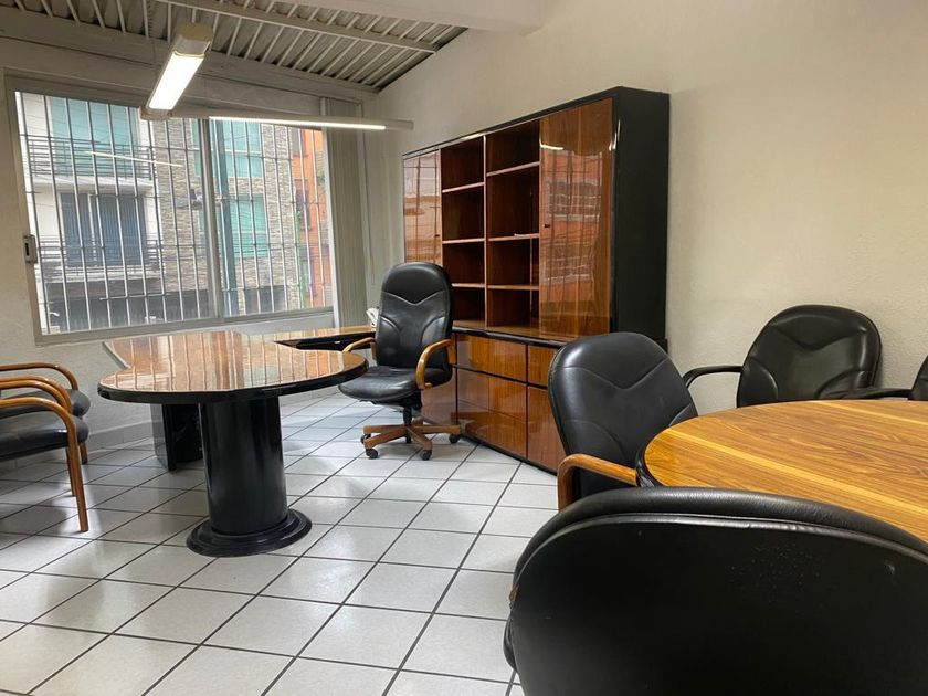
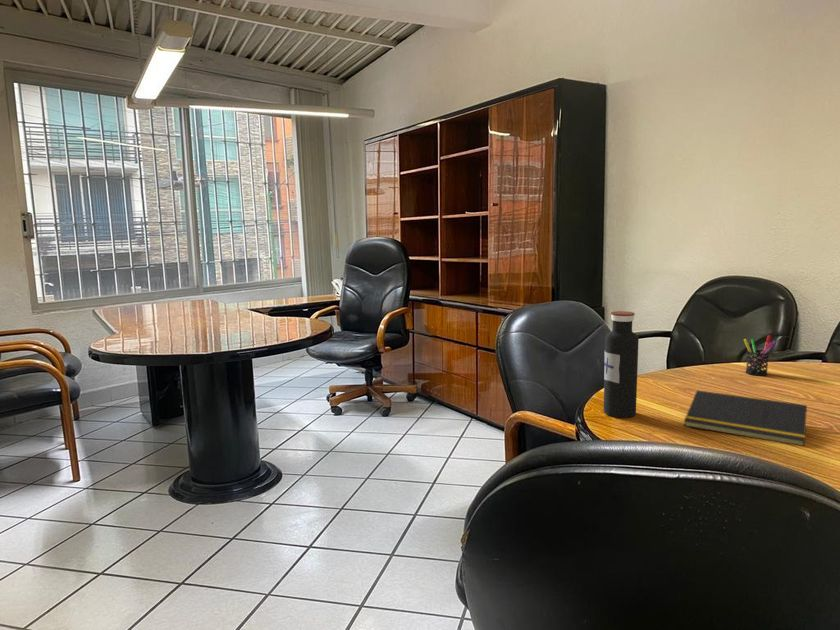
+ notepad (745, 415)
+ pen holder (757, 354)
+ water bottle (621, 363)
